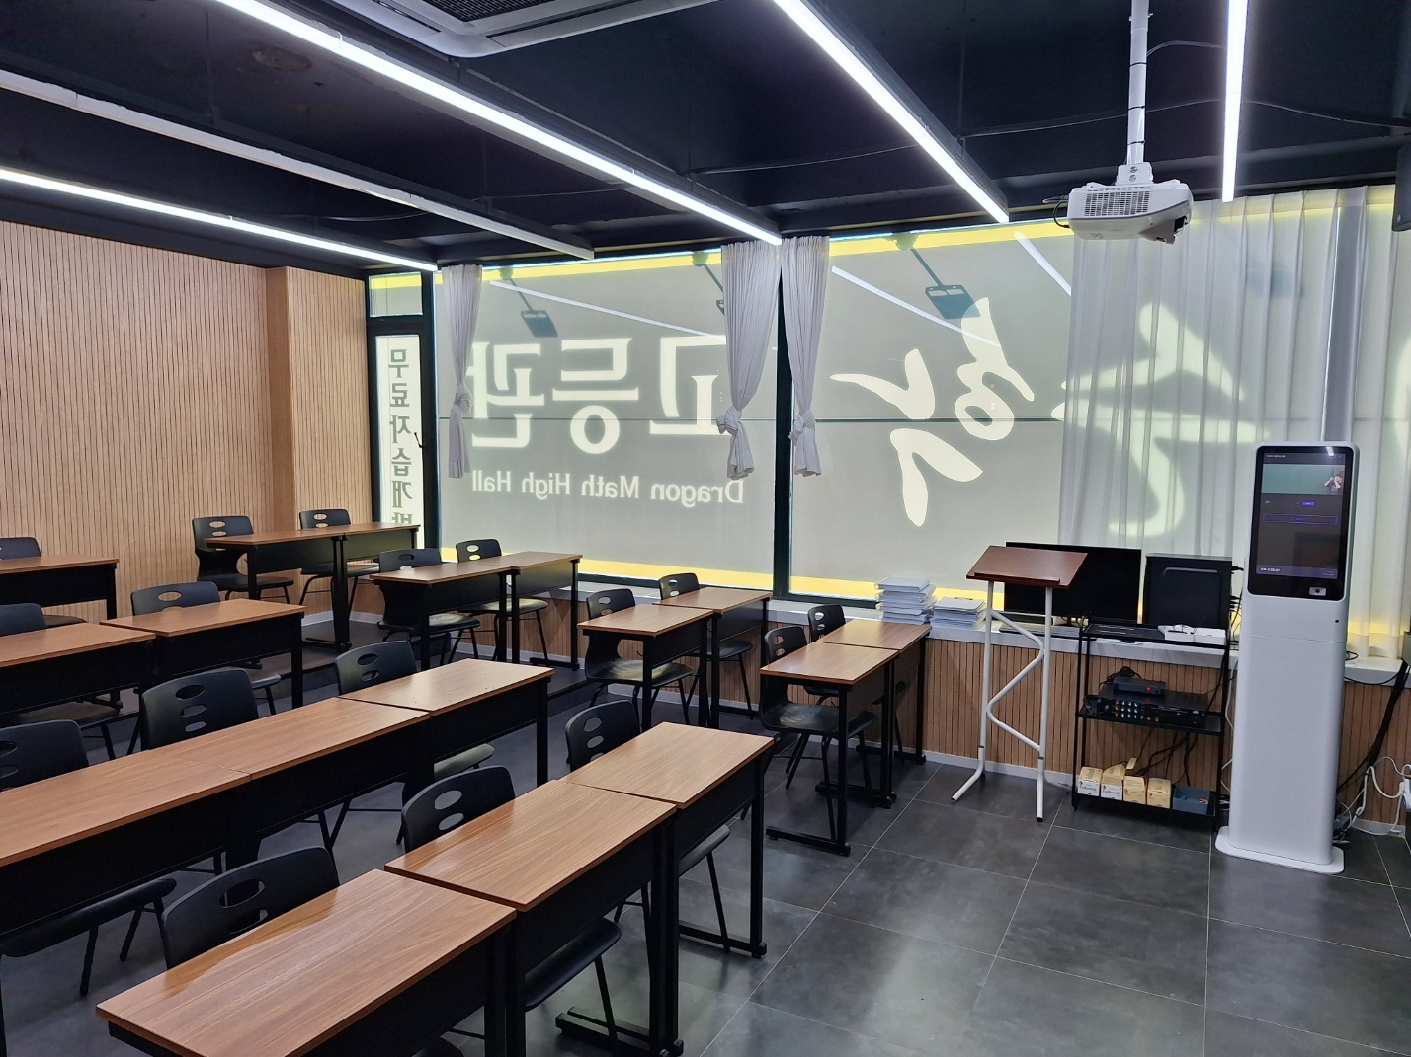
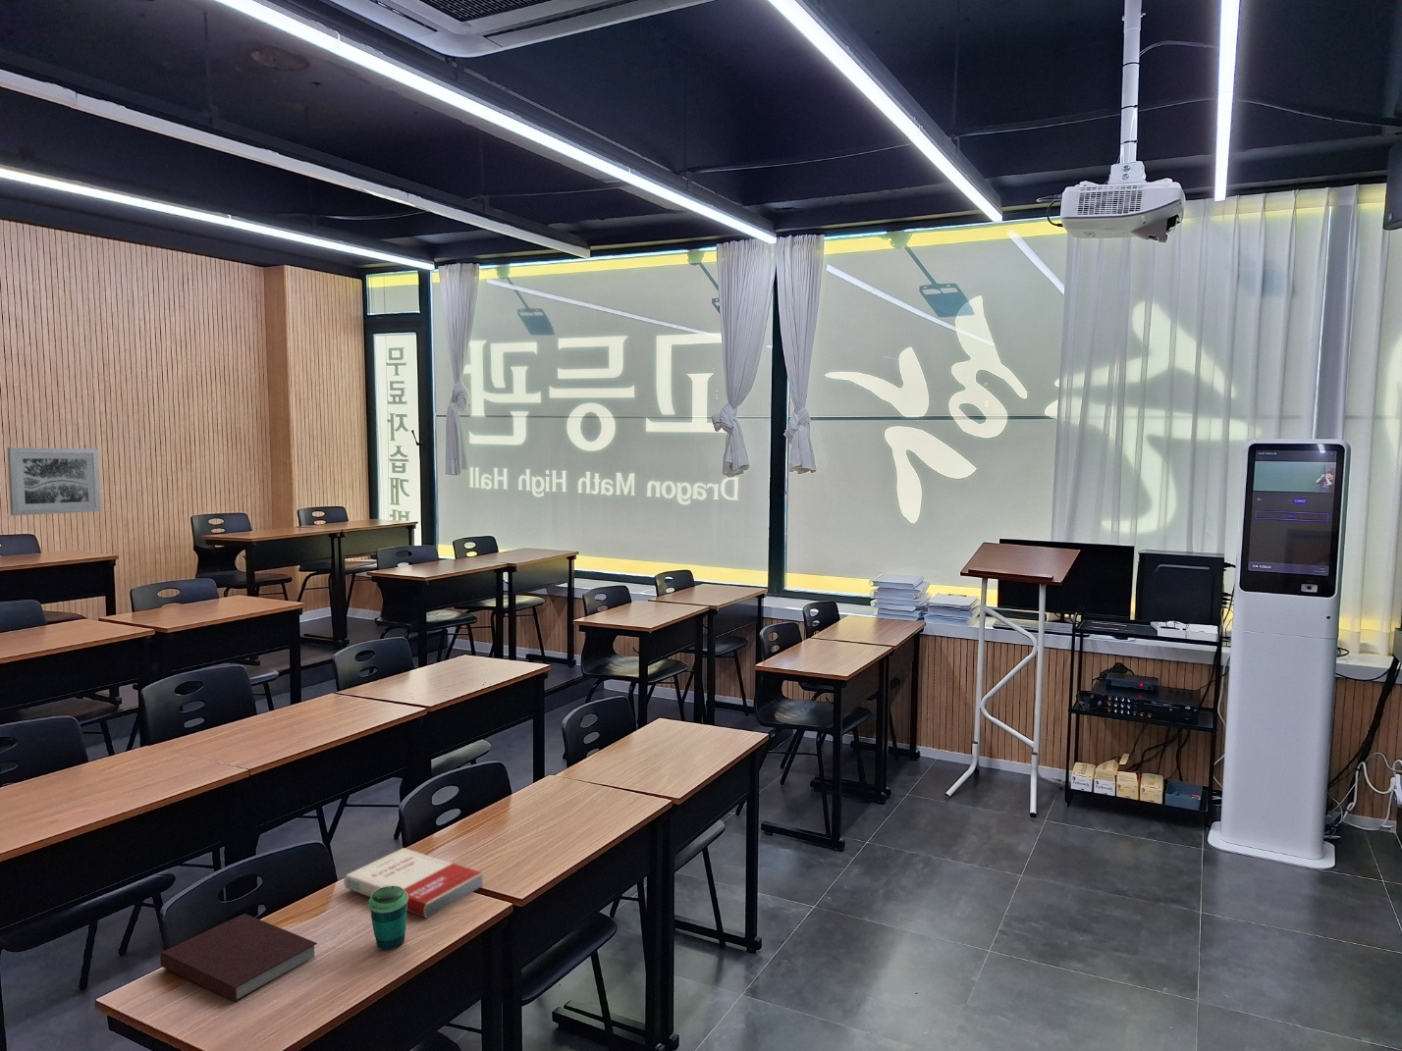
+ notebook (240, 955)
+ book (413, 881)
+ wall art (55, 480)
+ cup (389, 919)
